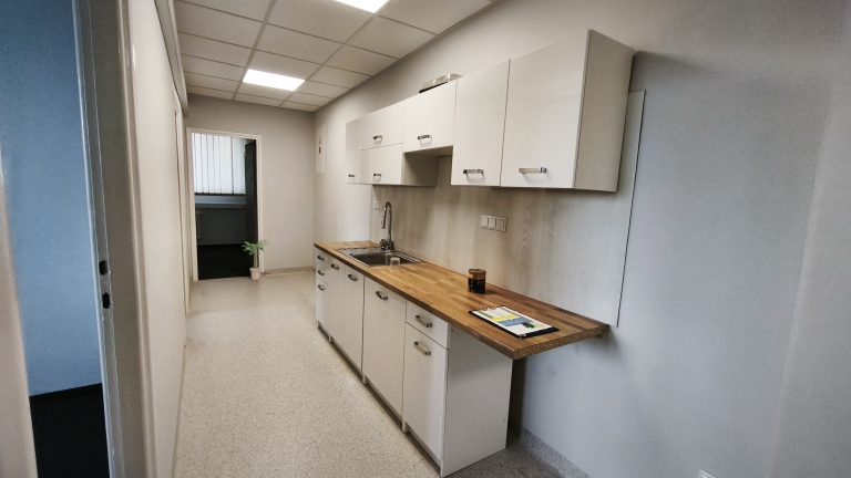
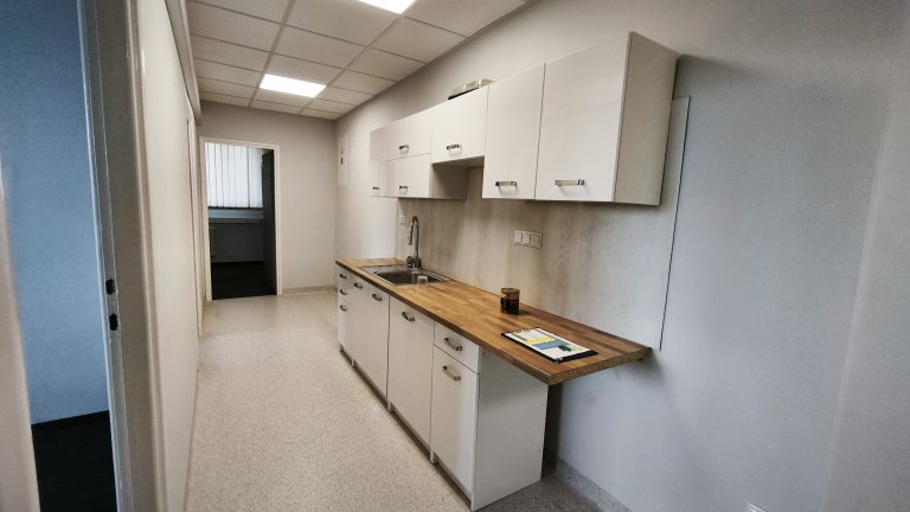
- potted plant (256, 258)
